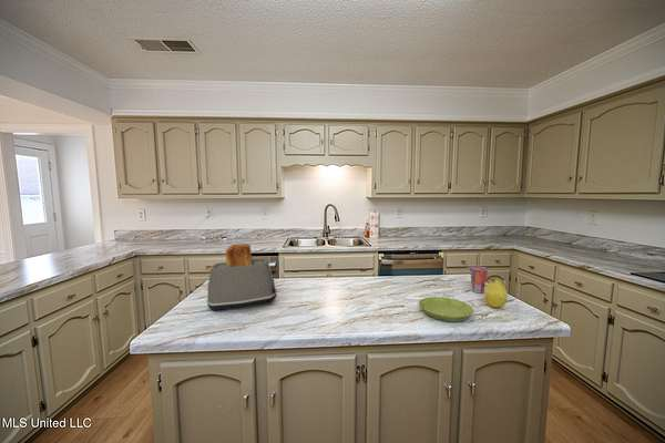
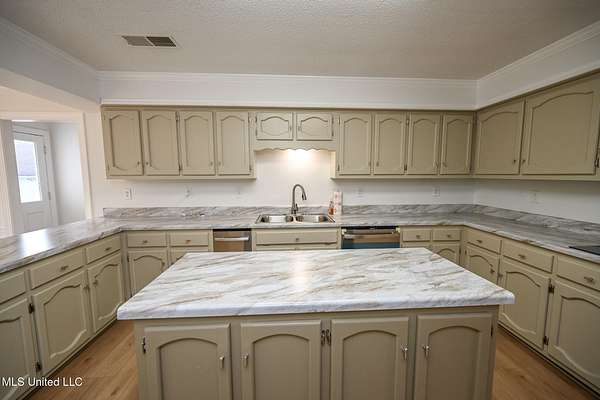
- fruit (494, 292)
- cup (477, 279)
- saucer (444, 309)
- toaster (242, 275)
